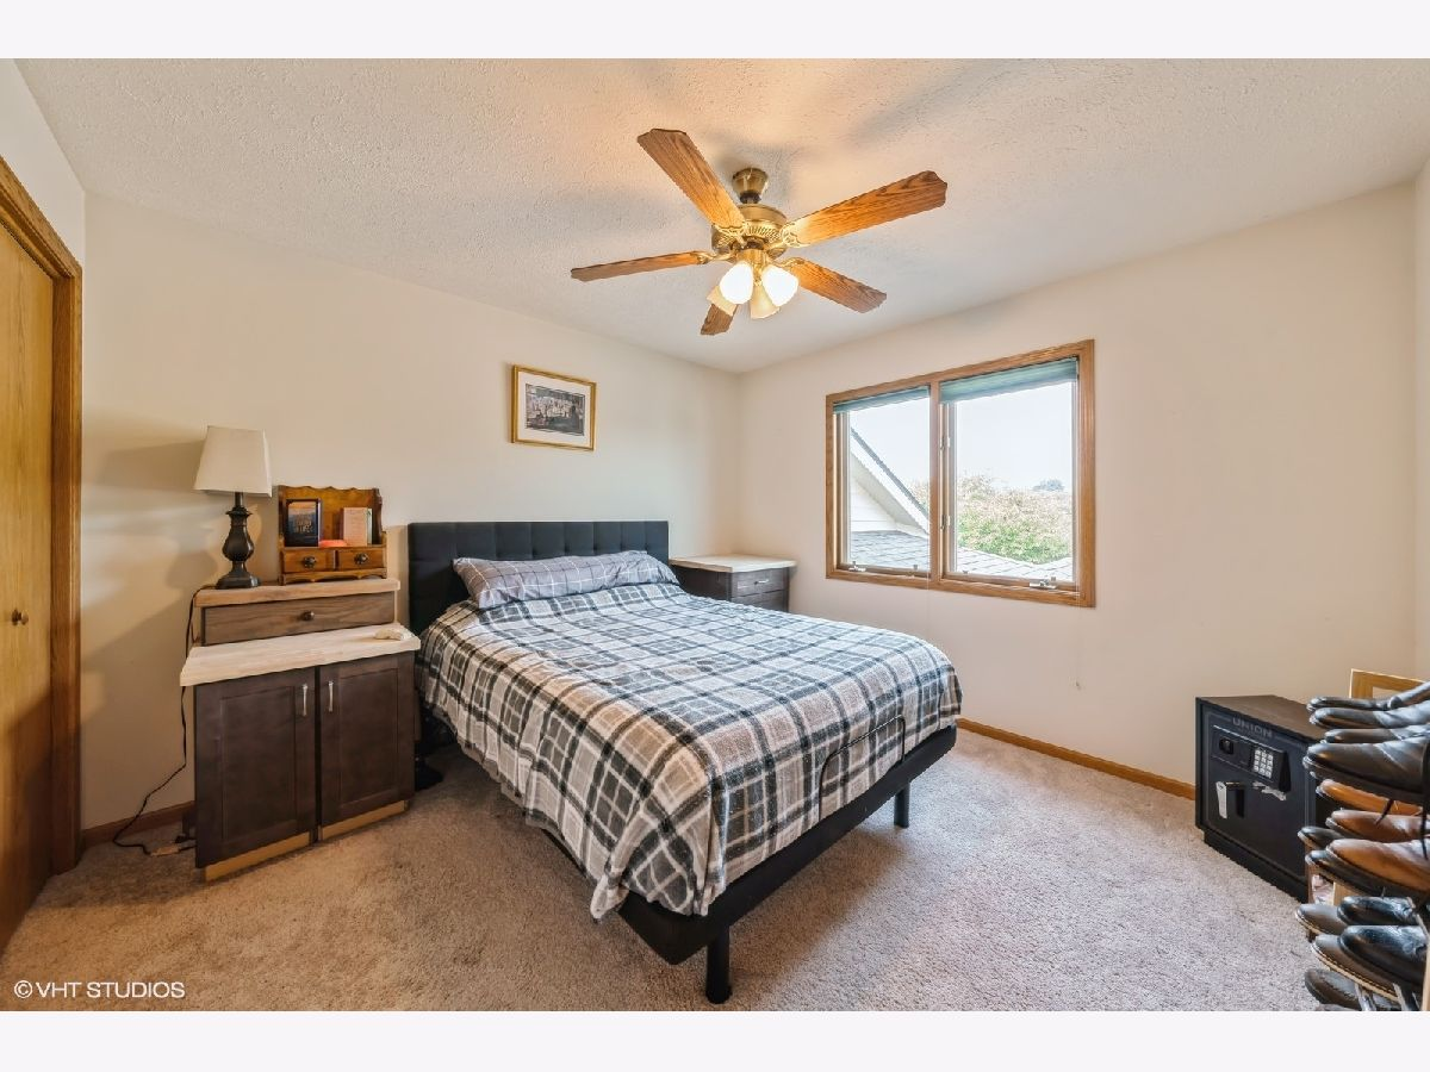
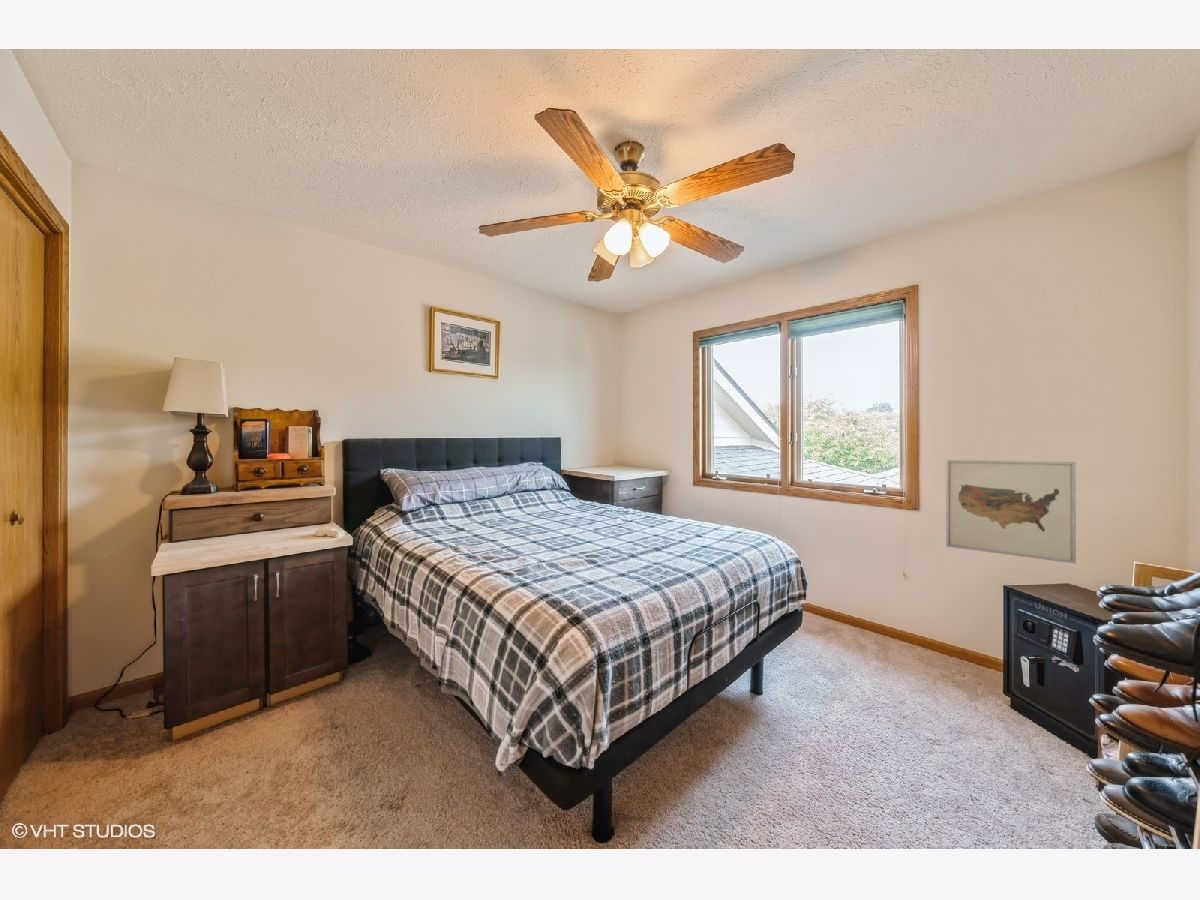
+ wall art (1006, 507)
